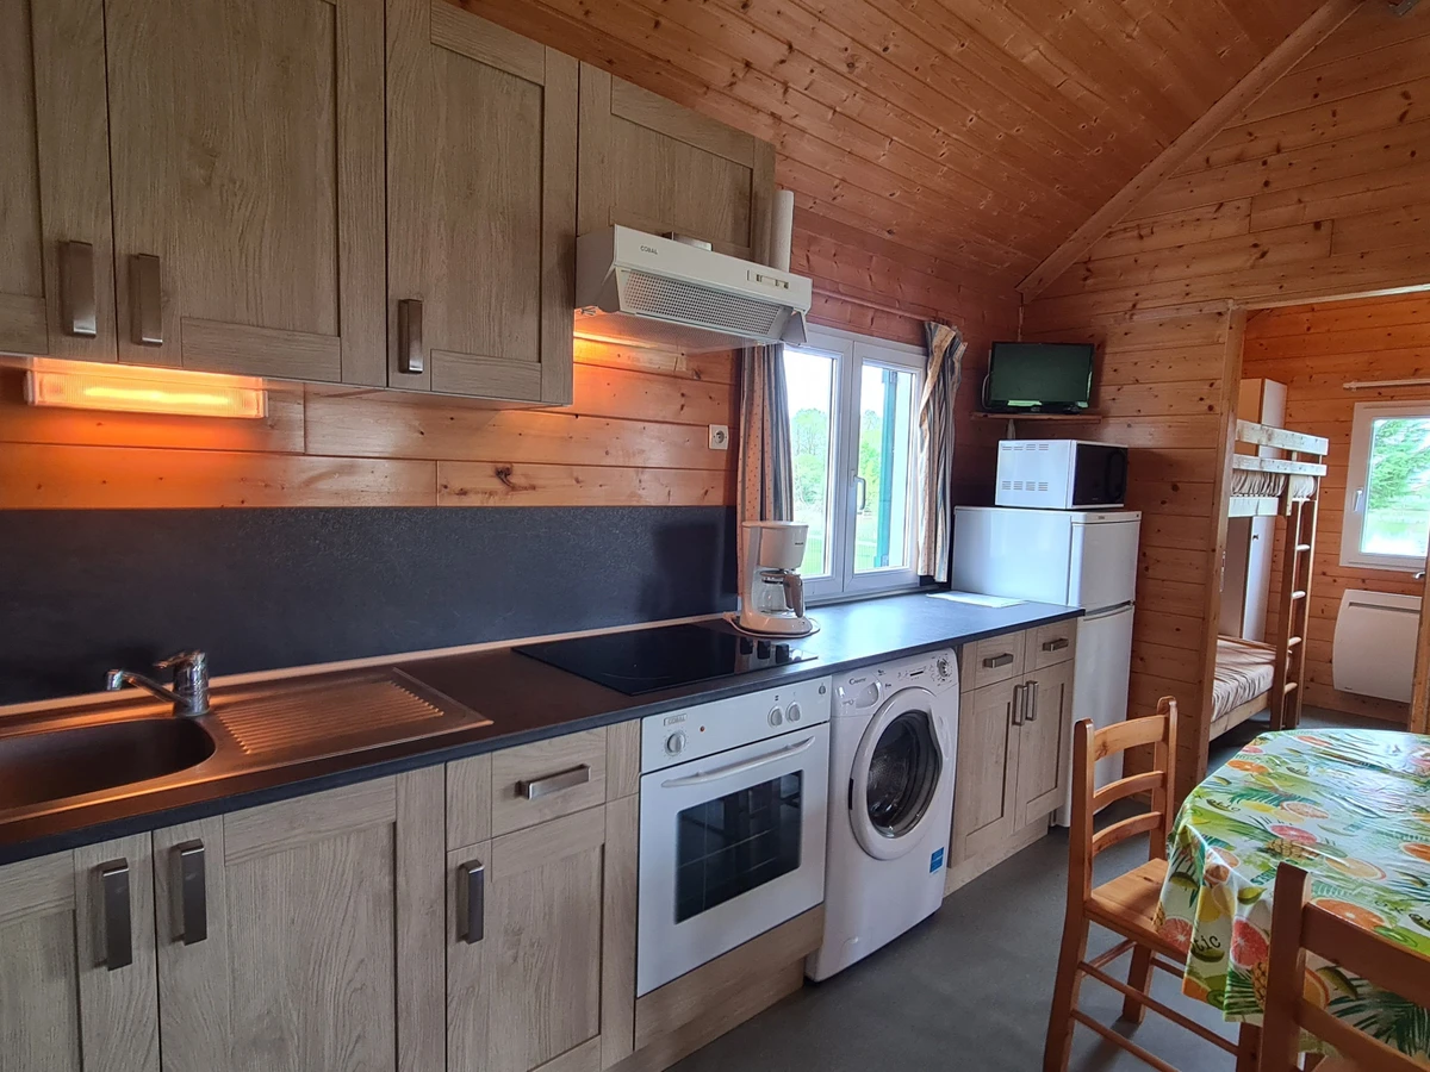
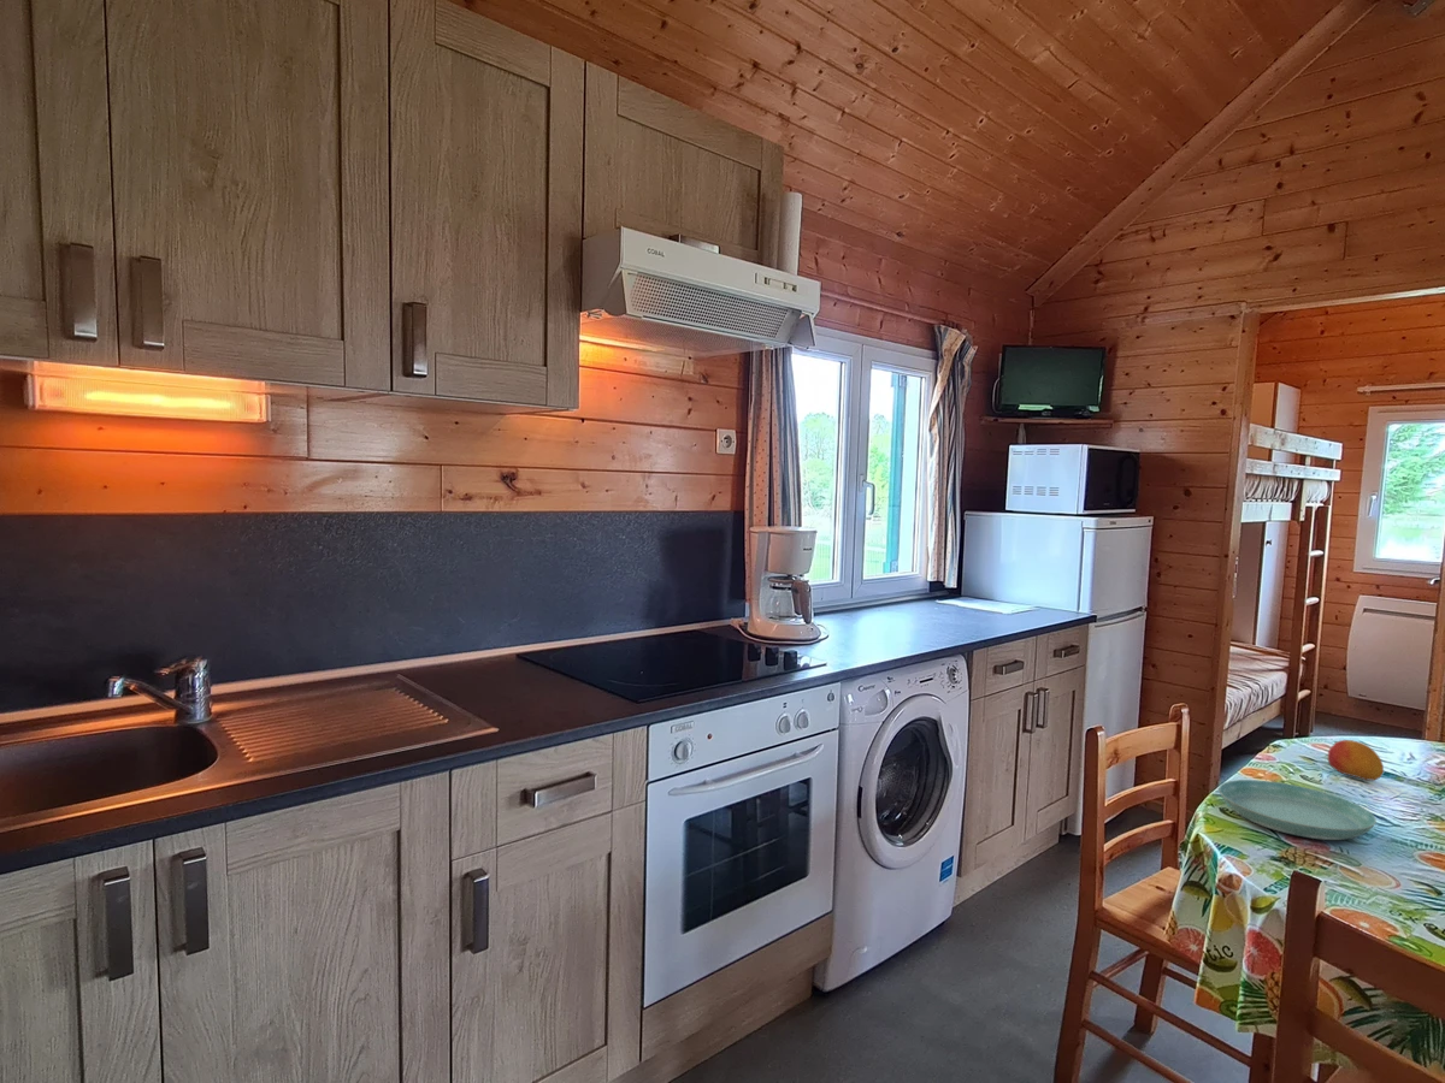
+ saucer (1293, 810)
+ fruit (1355, 758)
